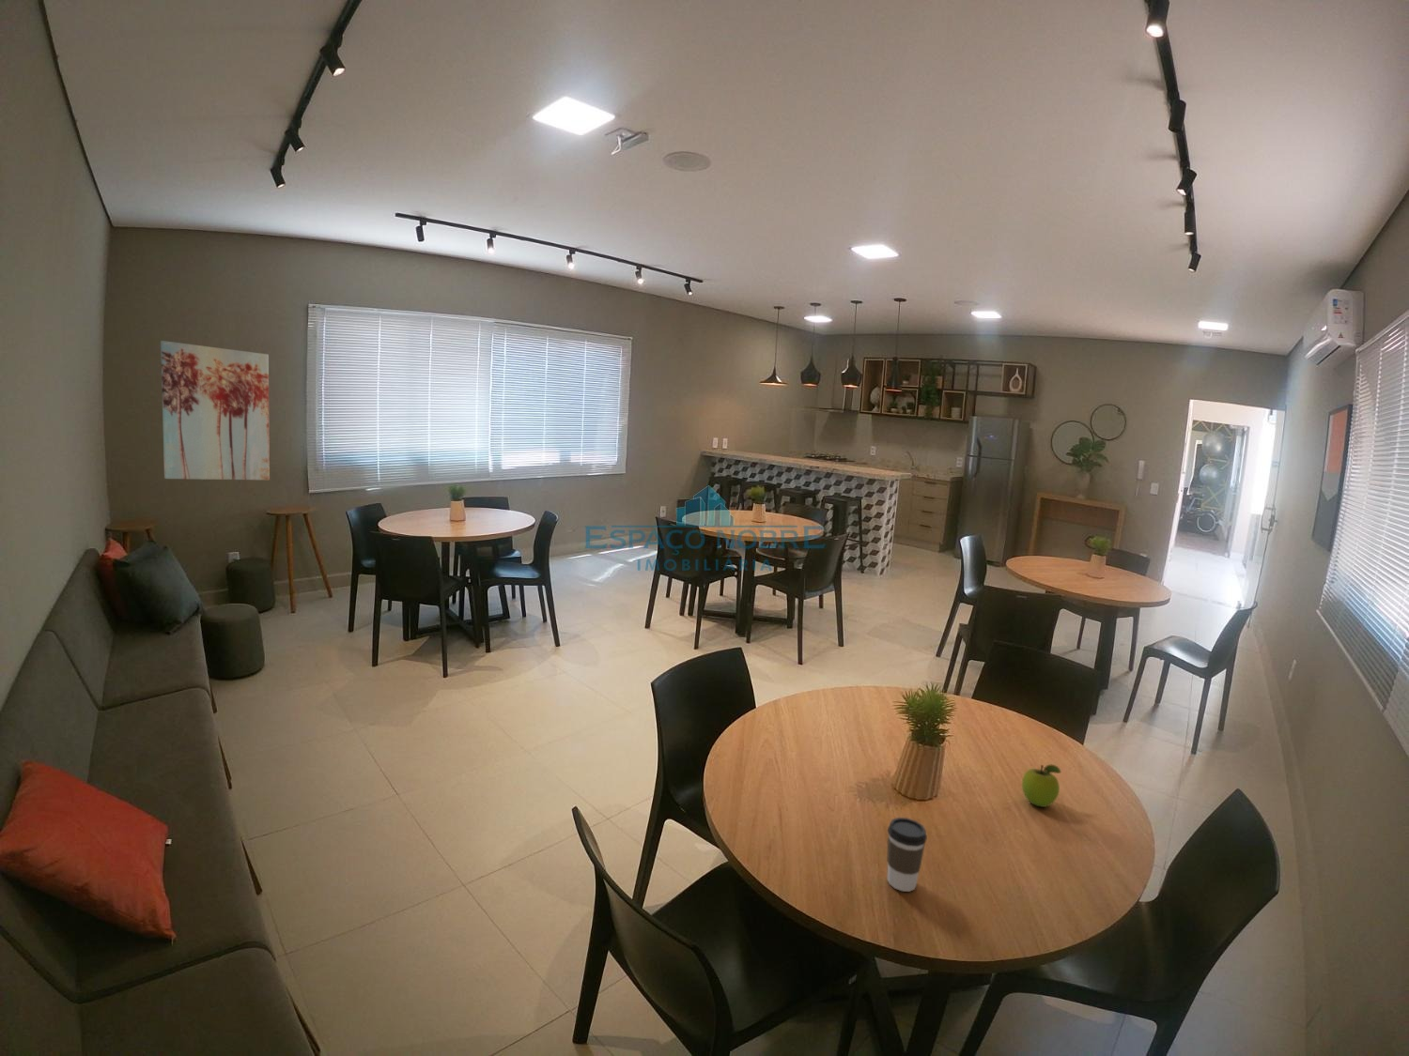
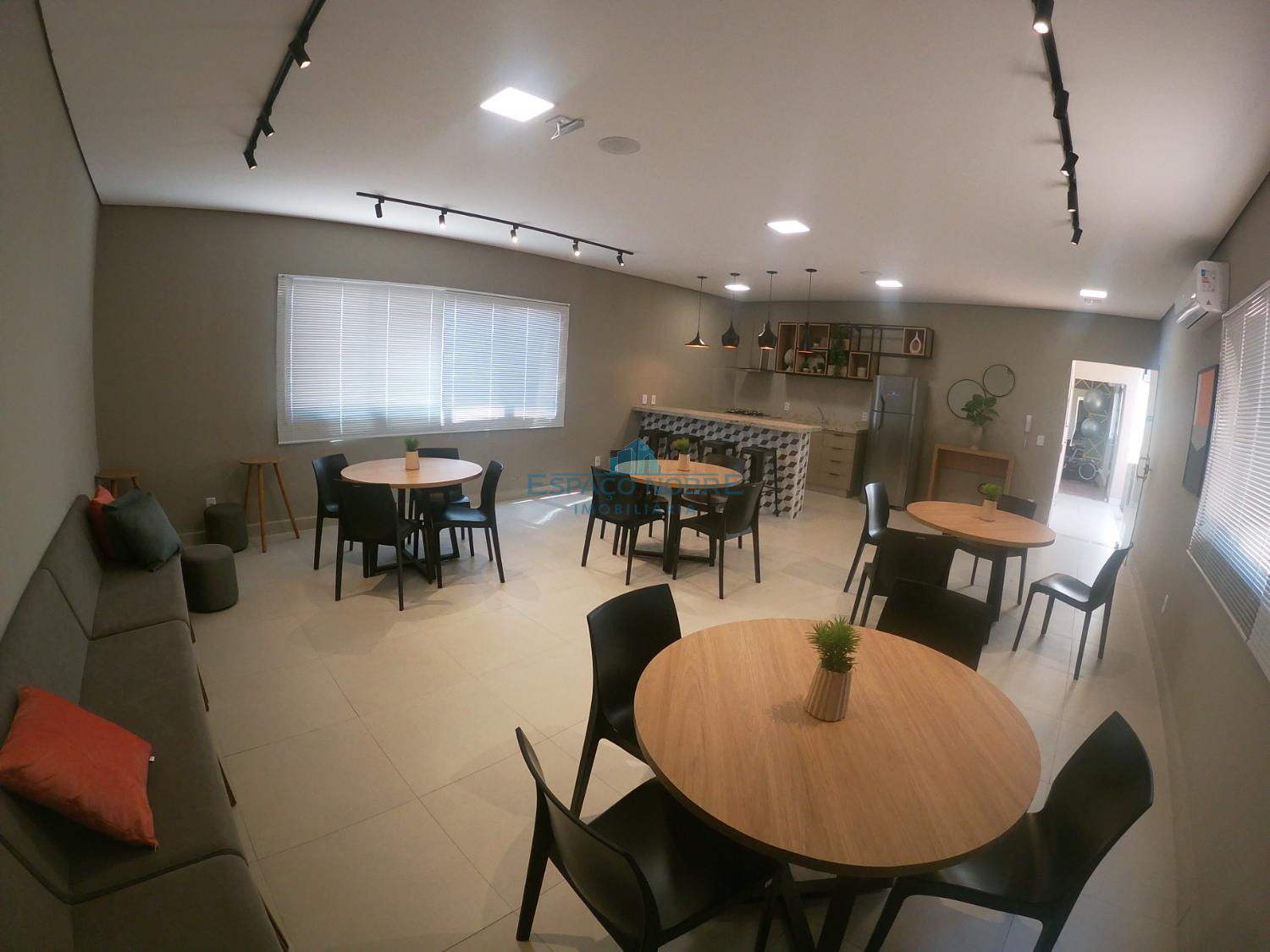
- wall art (217, 414)
- coffee cup (904, 854)
- fruit (1043, 784)
